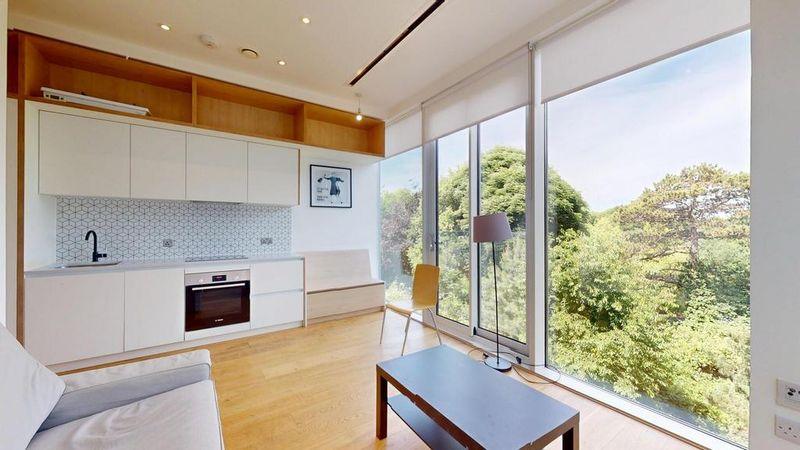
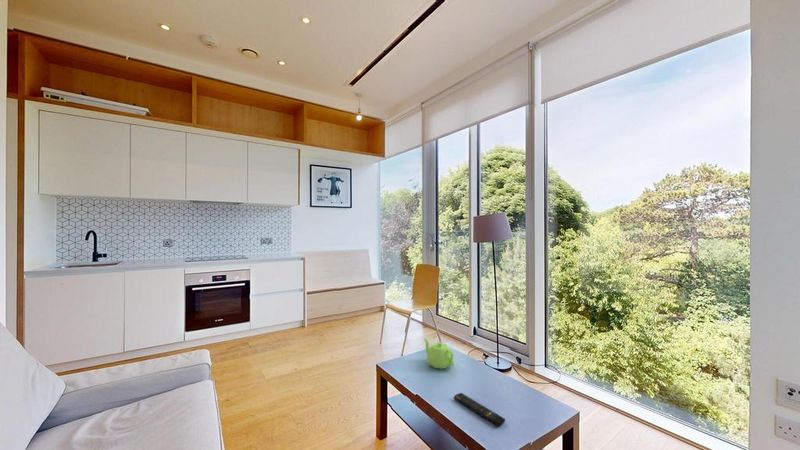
+ teapot (438, 353)
+ remote control (477, 408)
